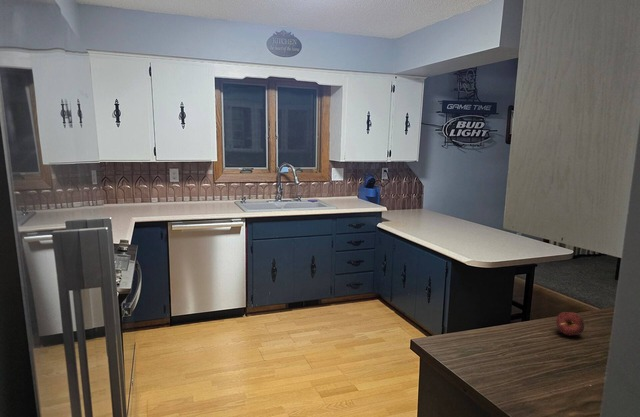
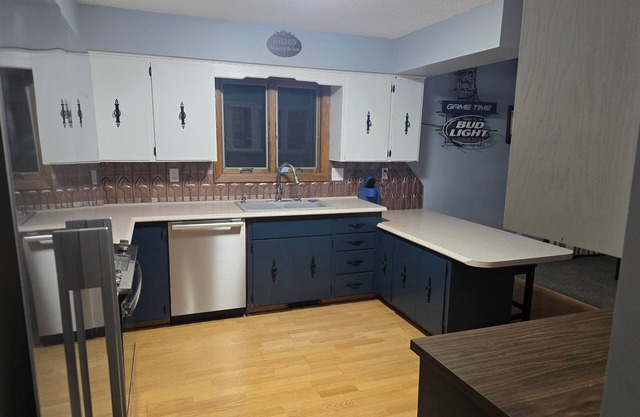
- apple (569, 323)
